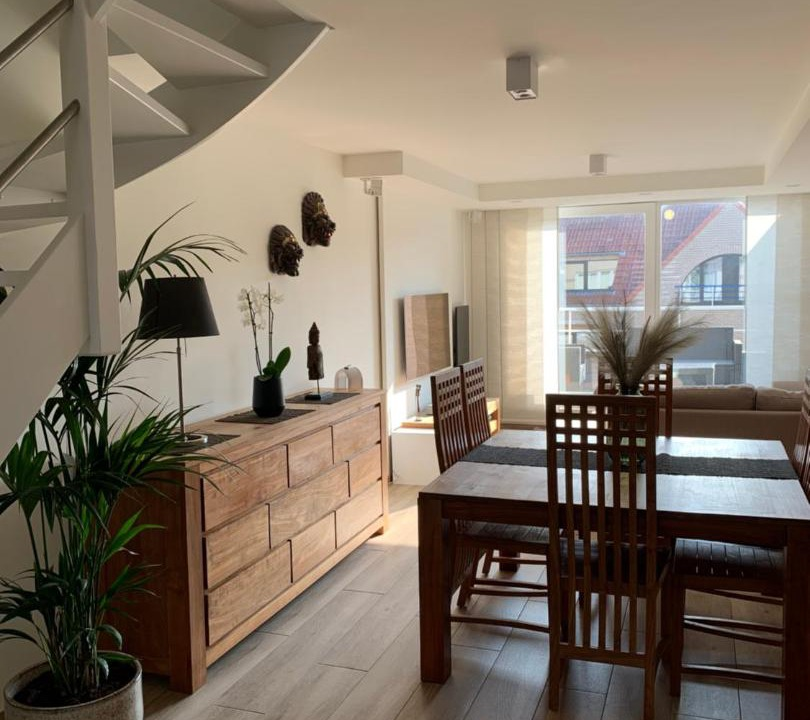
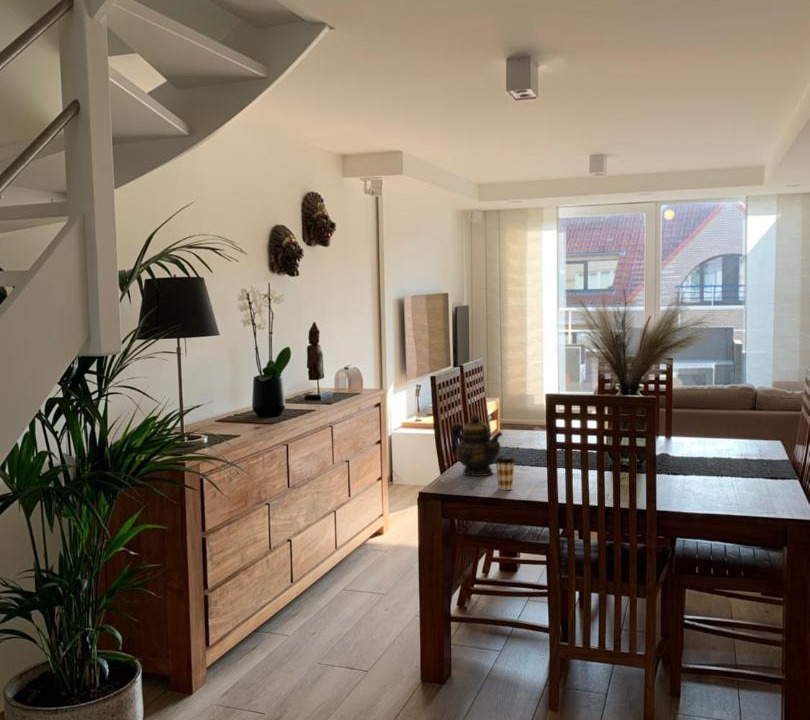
+ teapot (476, 443)
+ coffee cup (505, 472)
